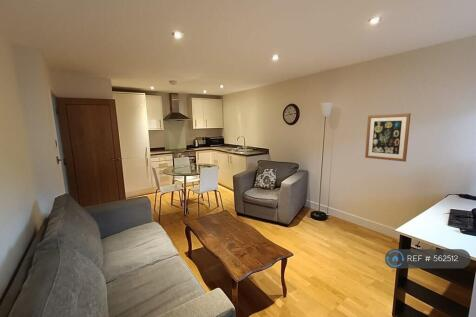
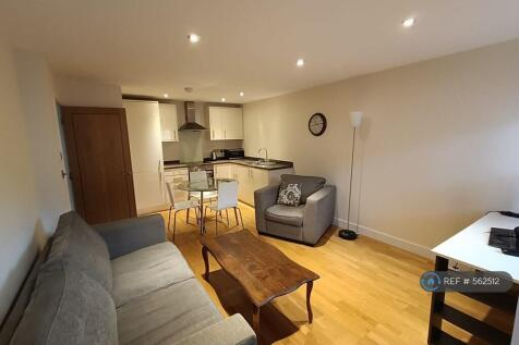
- wall art (386, 137)
